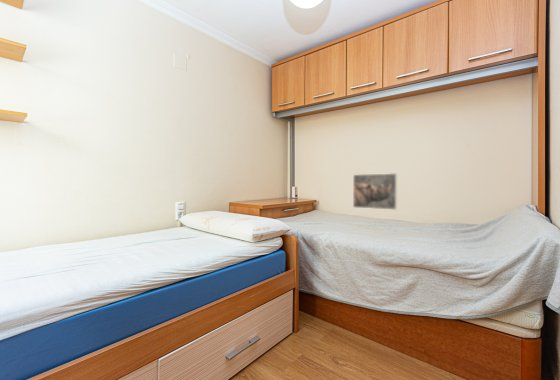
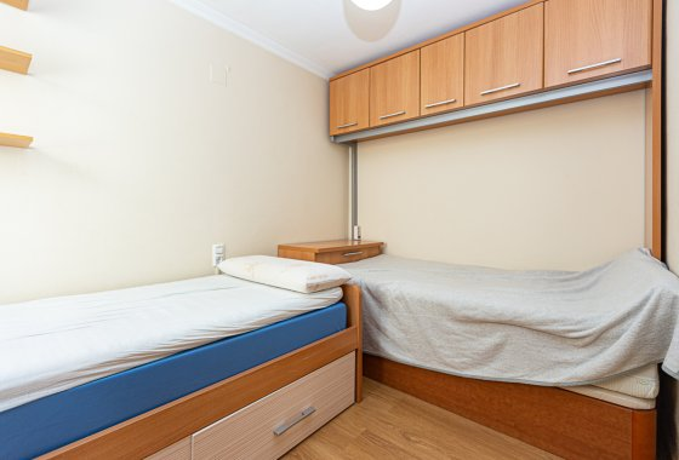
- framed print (374, 191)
